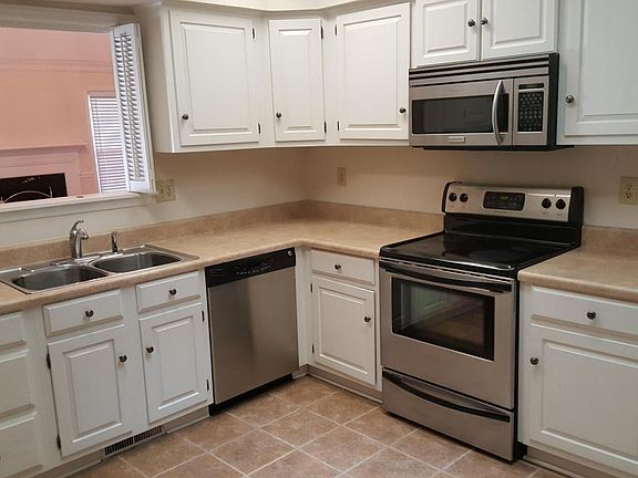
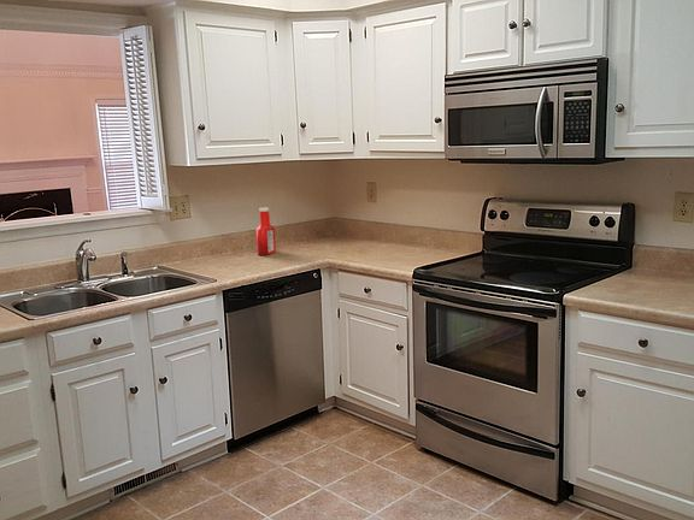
+ soap bottle (265, 230)
